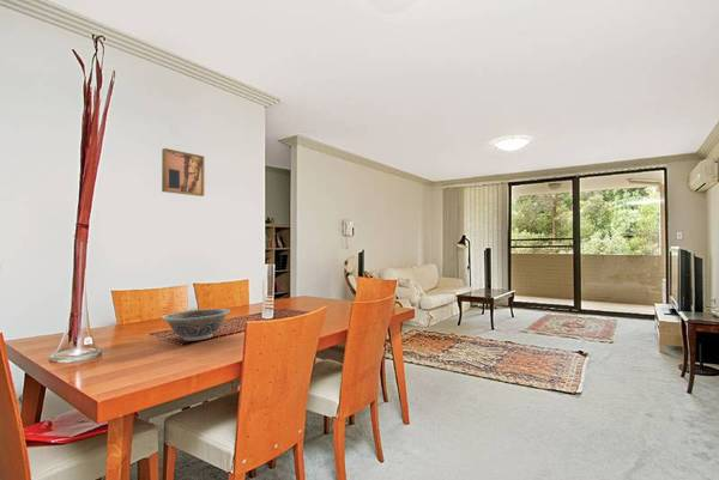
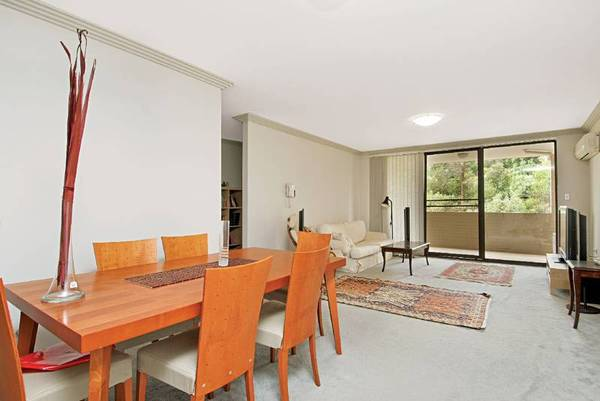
- decorative bowl (197, 324)
- wall art (183, 172)
